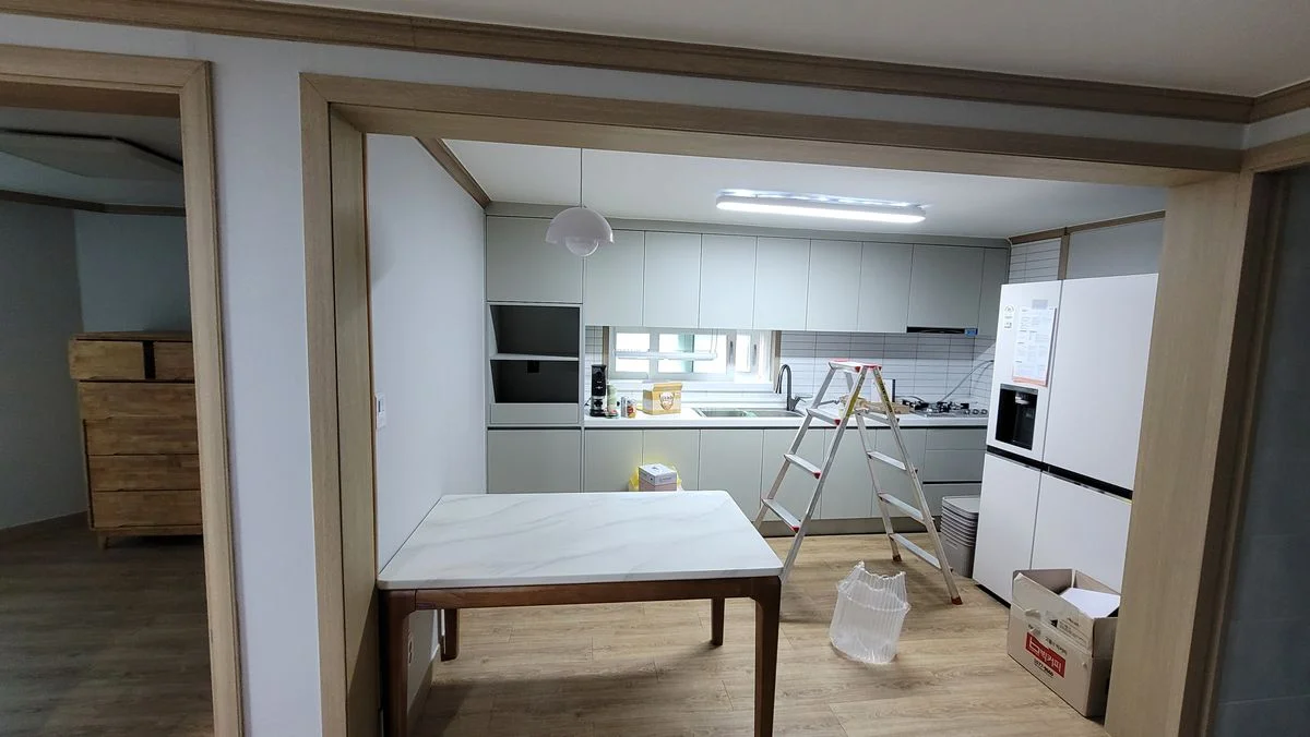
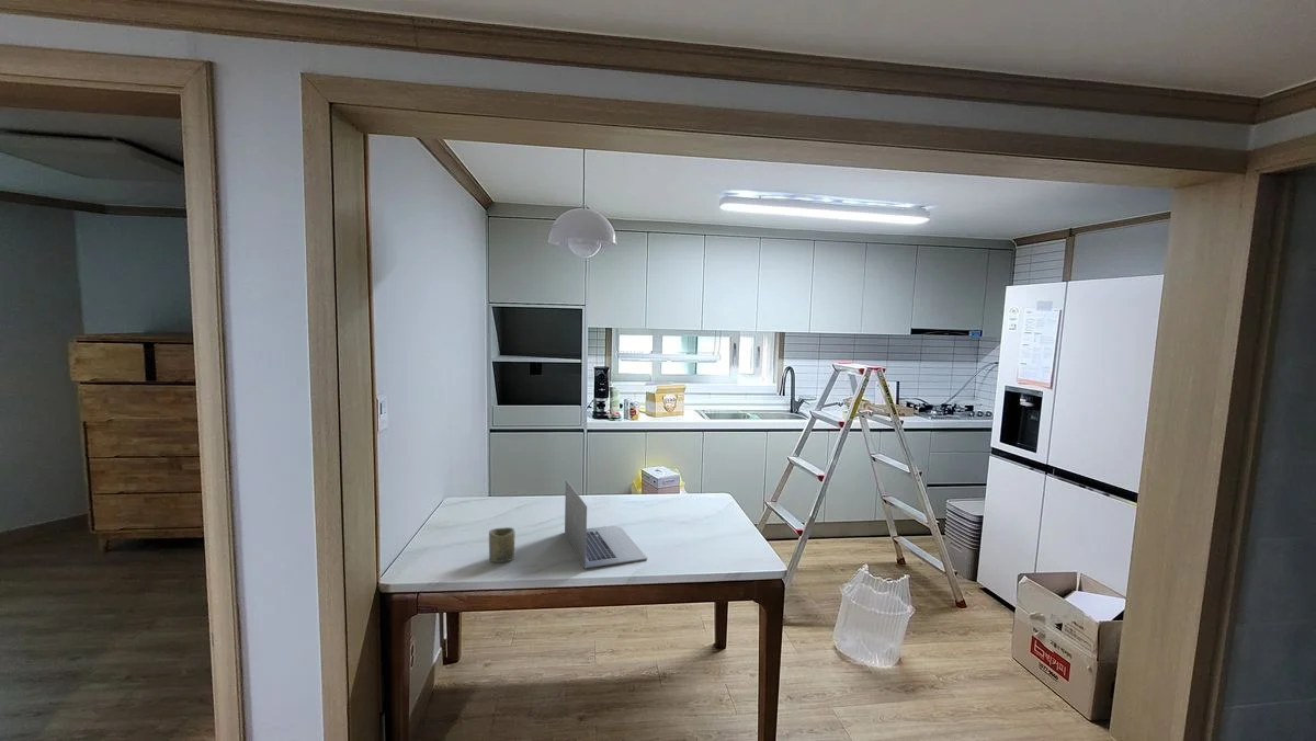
+ cup (501, 545)
+ laptop (604, 526)
